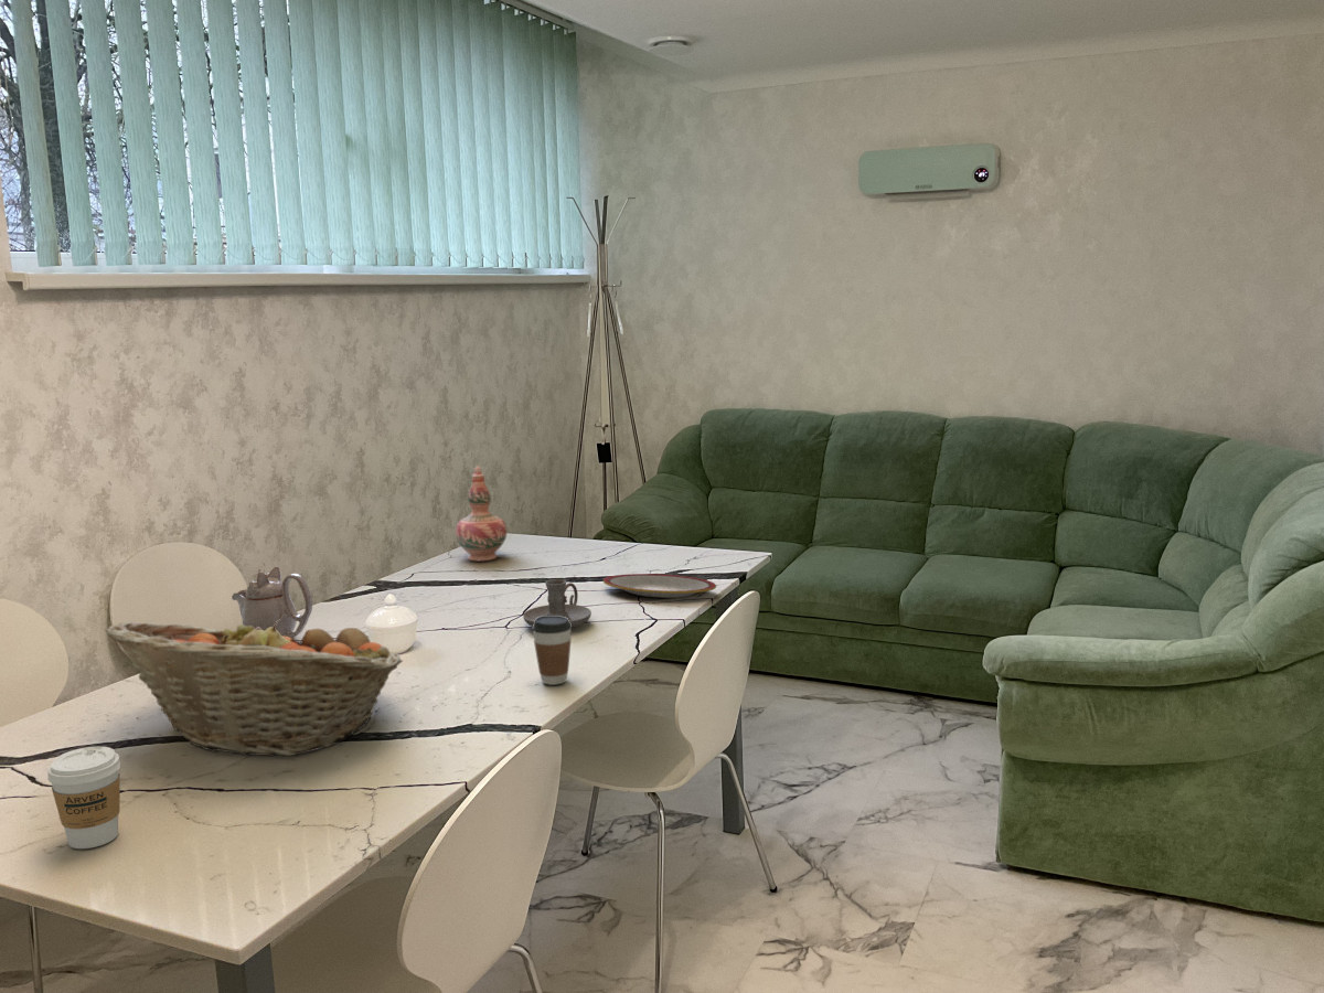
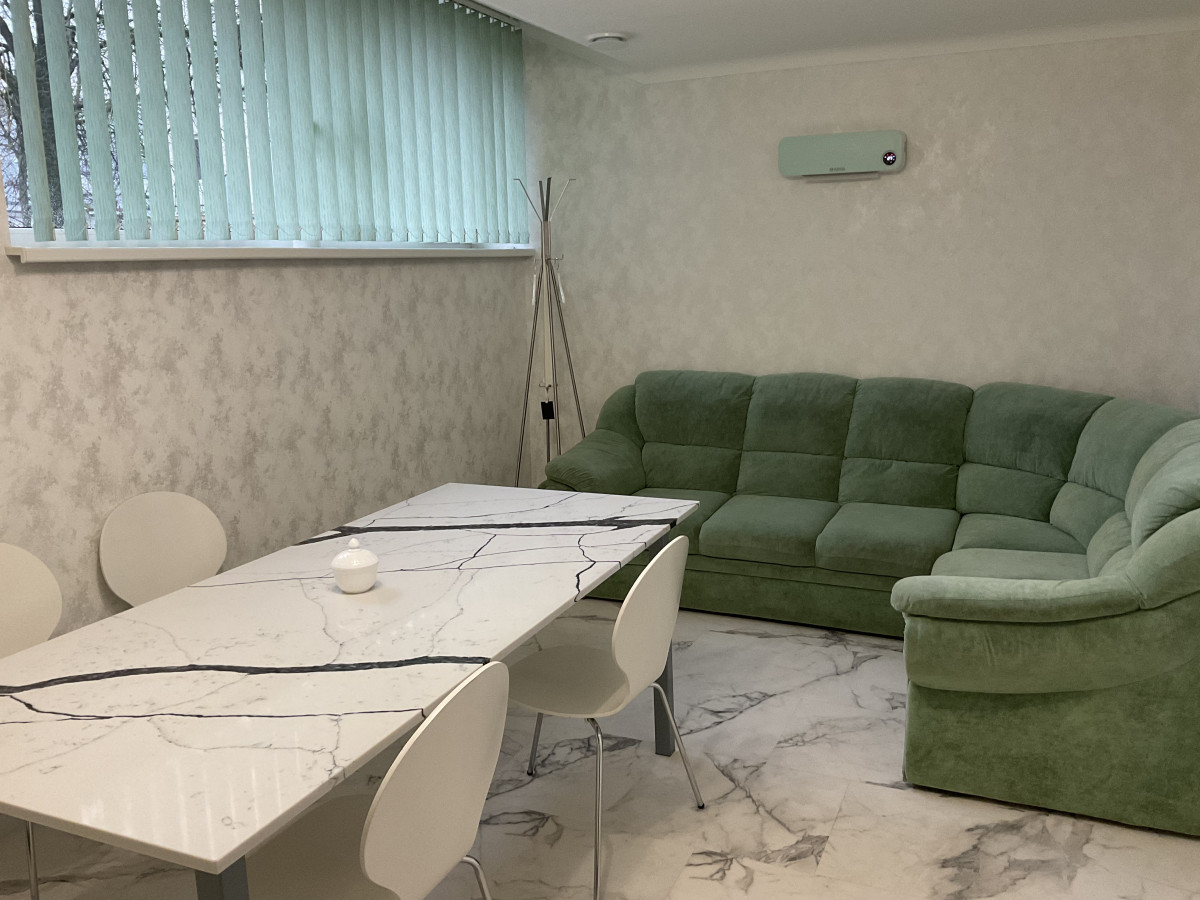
- decorative vase (480, 512)
- coffee cup (87, 797)
- teapot (271, 604)
- plate (659, 587)
- fruit basket (258, 668)
- coffee cup (553, 650)
- candle holder (559, 601)
